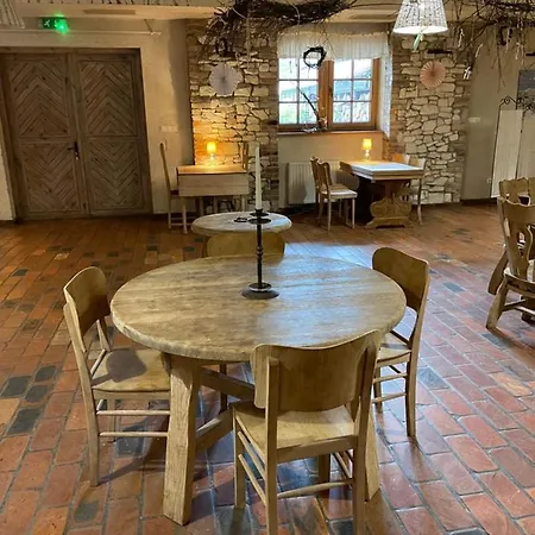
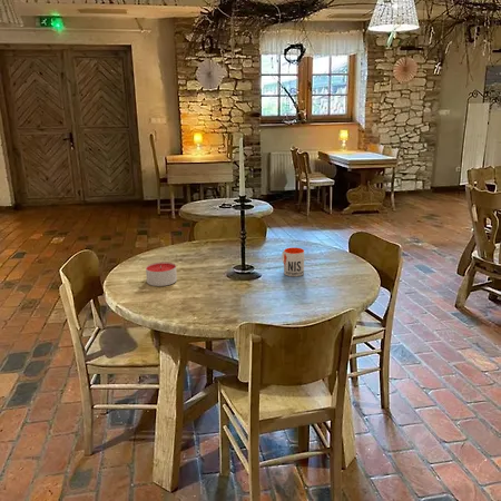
+ mug (291, 261)
+ candle (160, 273)
